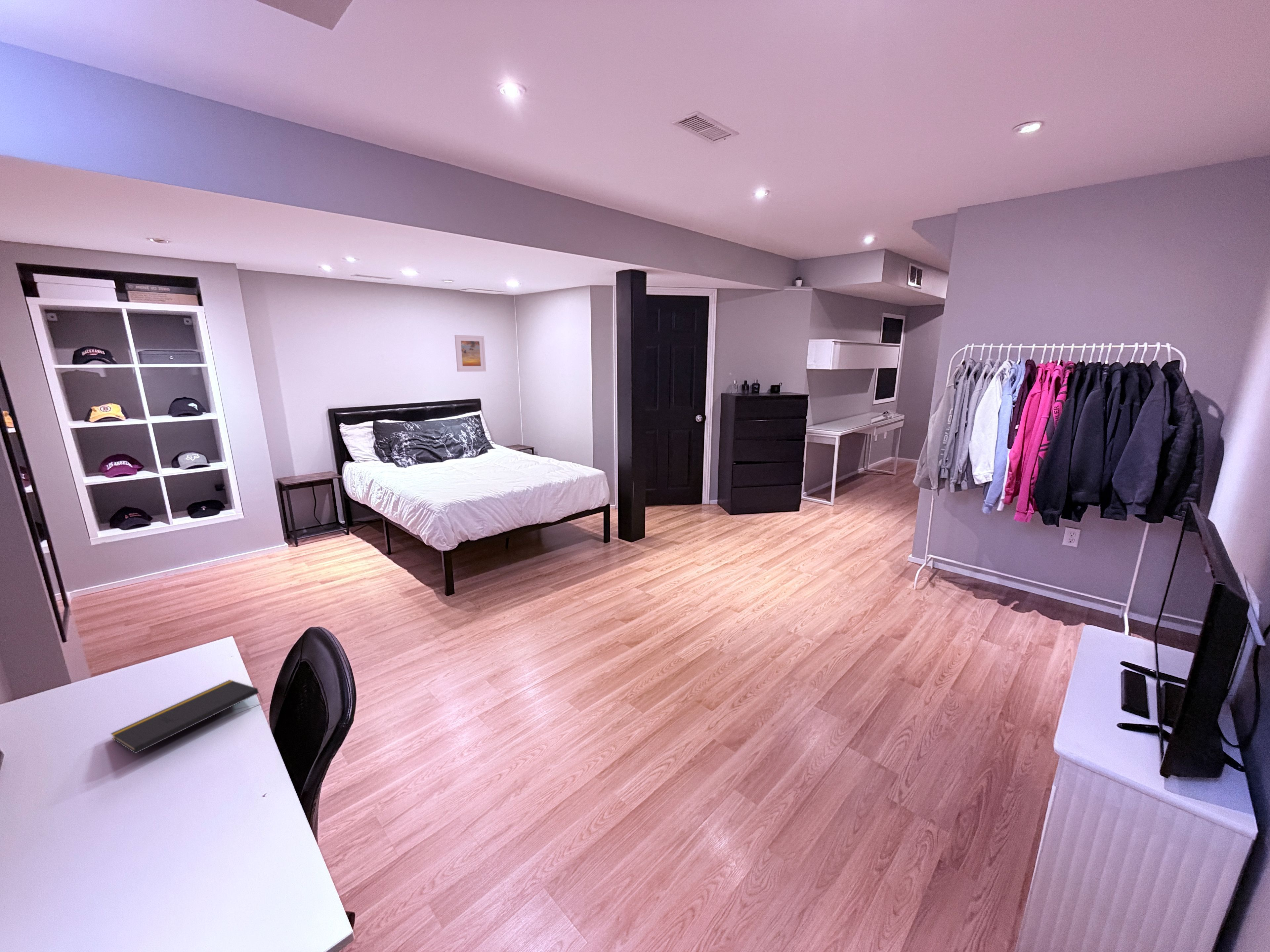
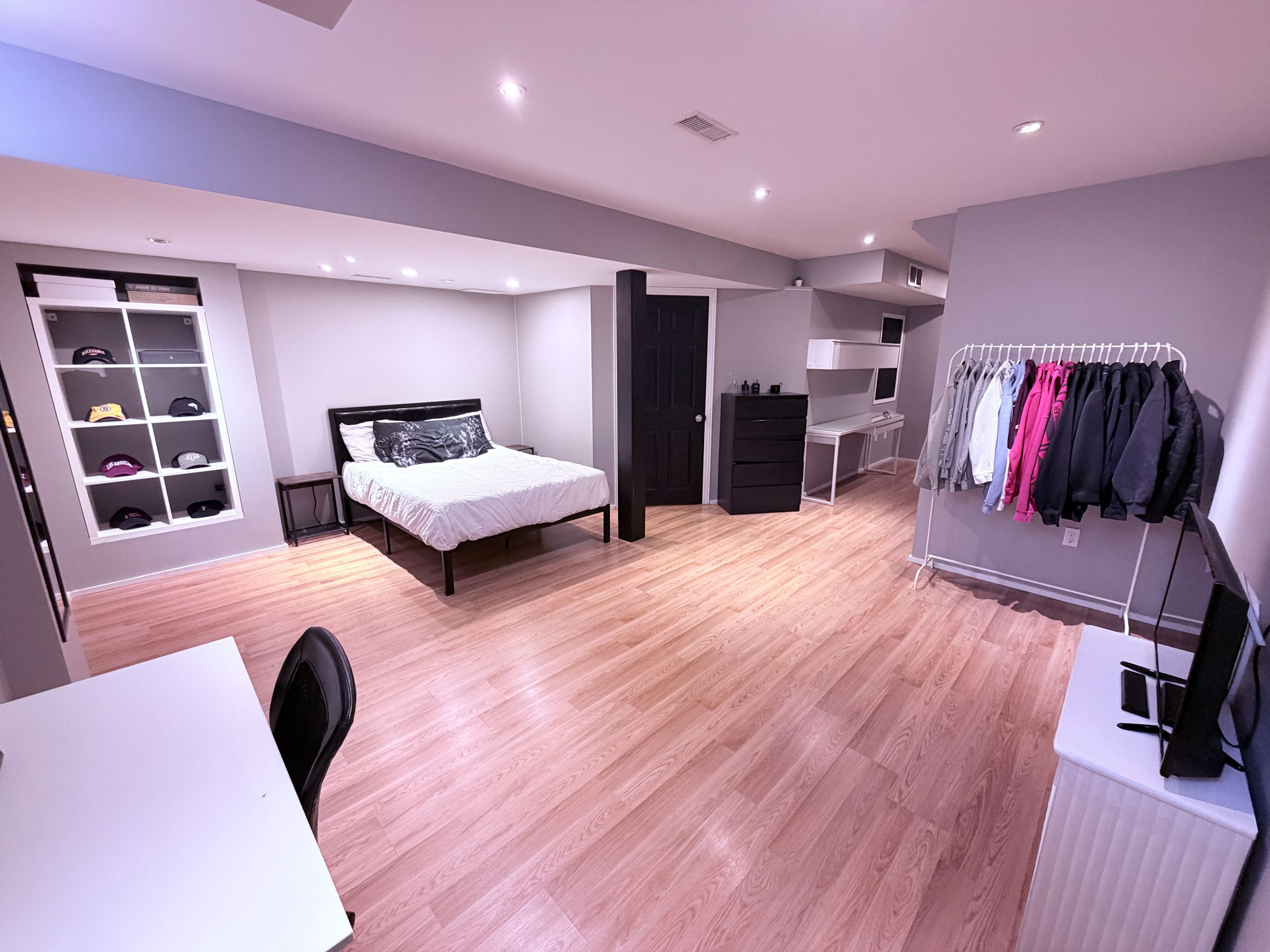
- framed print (471, 353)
- notepad (188, 712)
